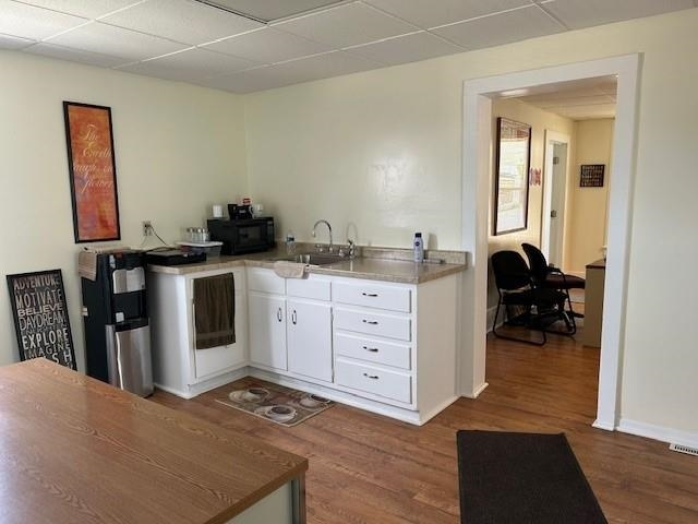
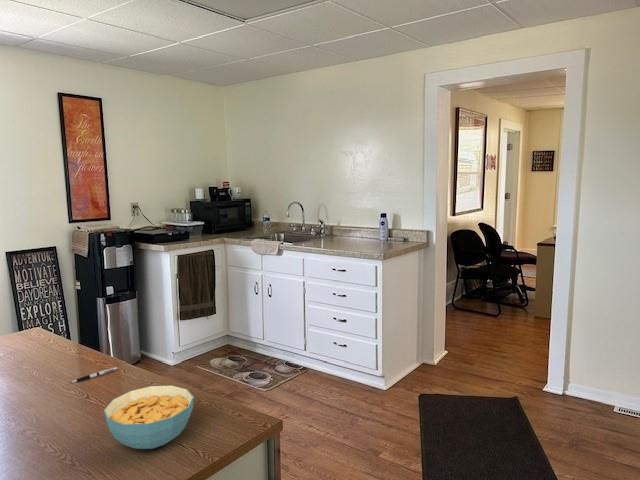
+ cereal bowl (151, 422)
+ pen (94, 375)
